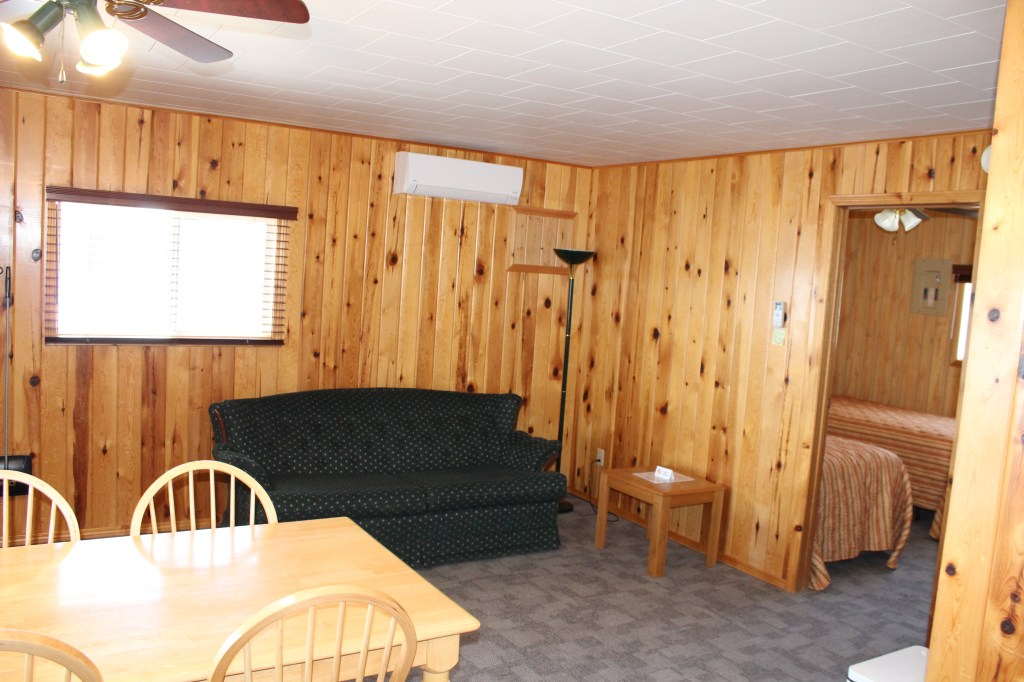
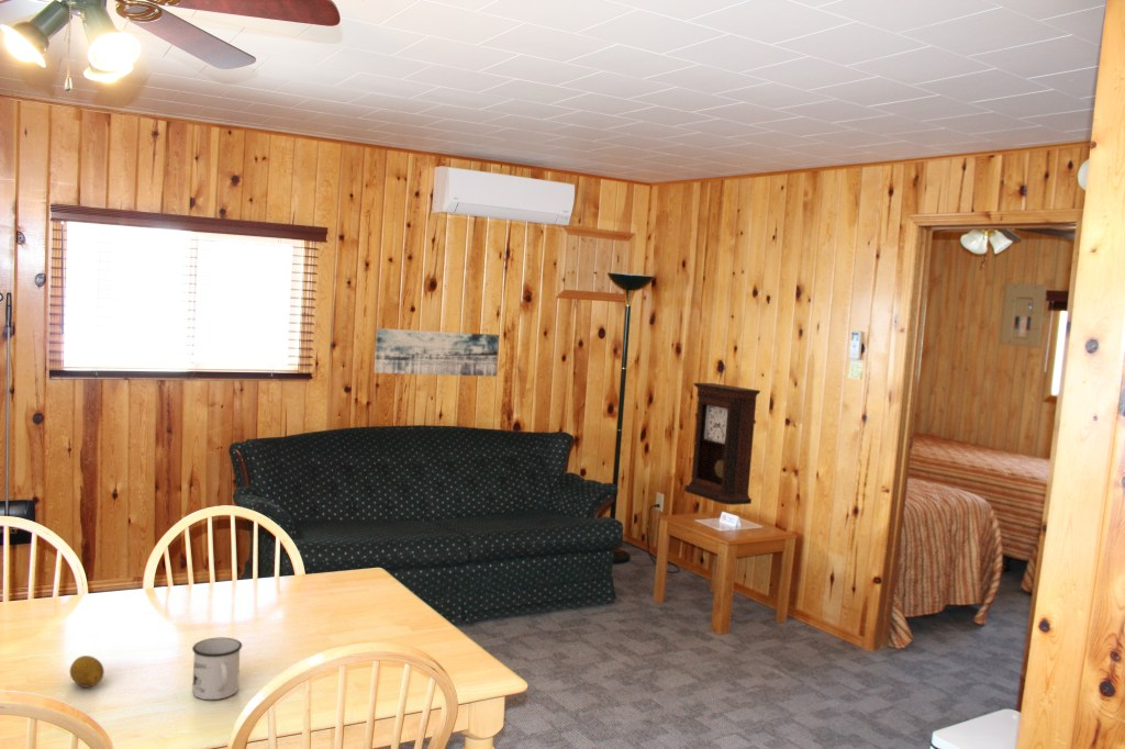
+ pendulum clock (719, 441)
+ wall art (438, 353)
+ mug (218, 671)
+ fruit (87, 671)
